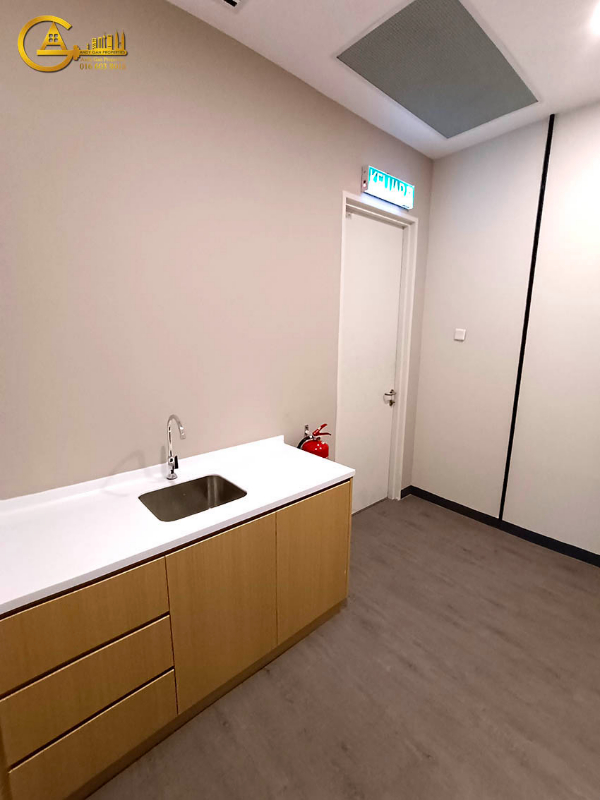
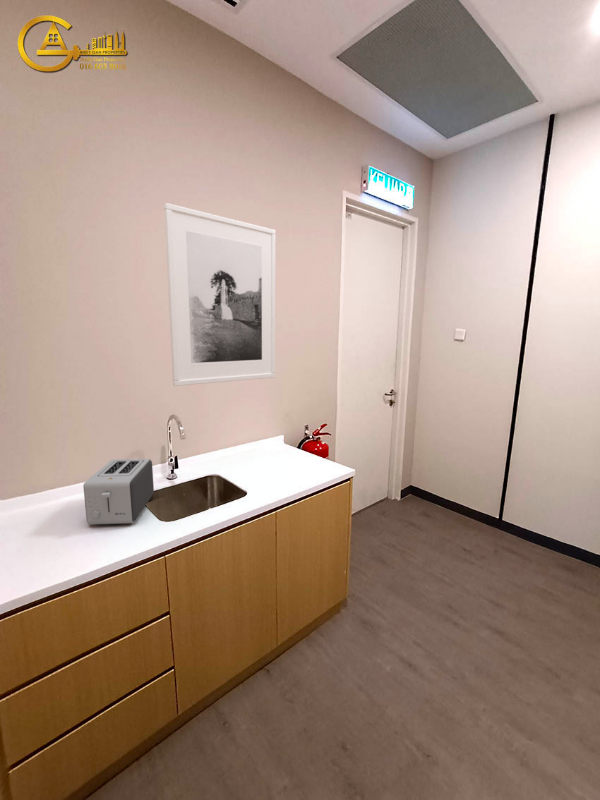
+ toaster (120, 491)
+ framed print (227, 302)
